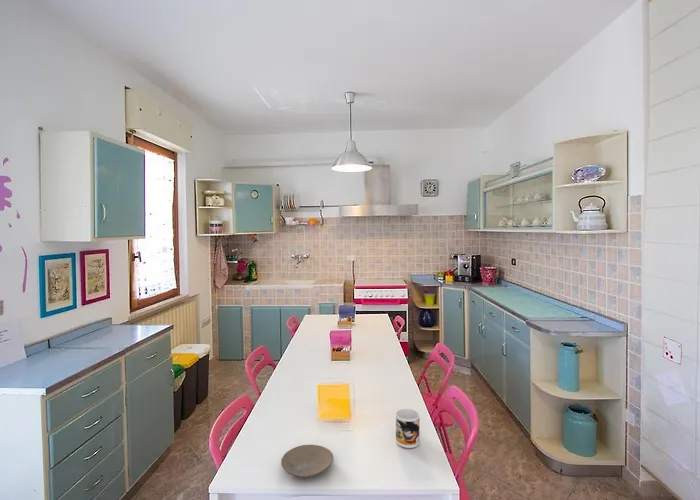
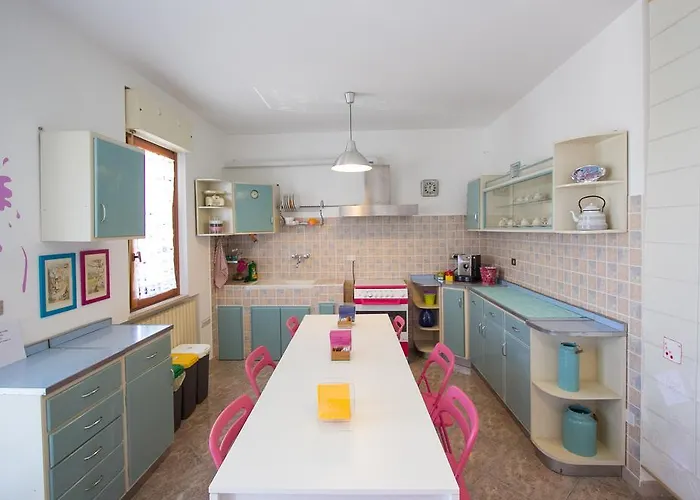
- plate (307, 462)
- mug (407, 425)
